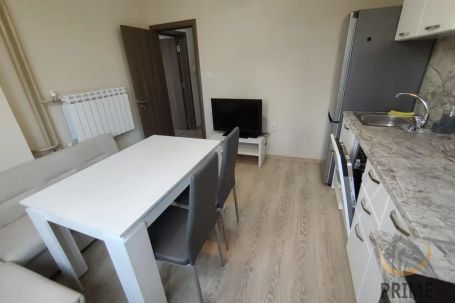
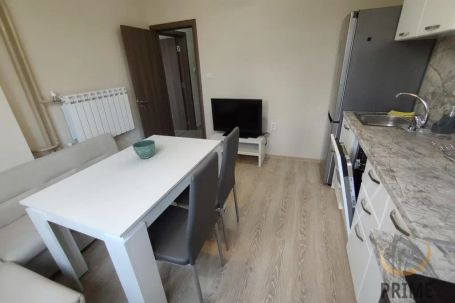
+ flower pot (145, 150)
